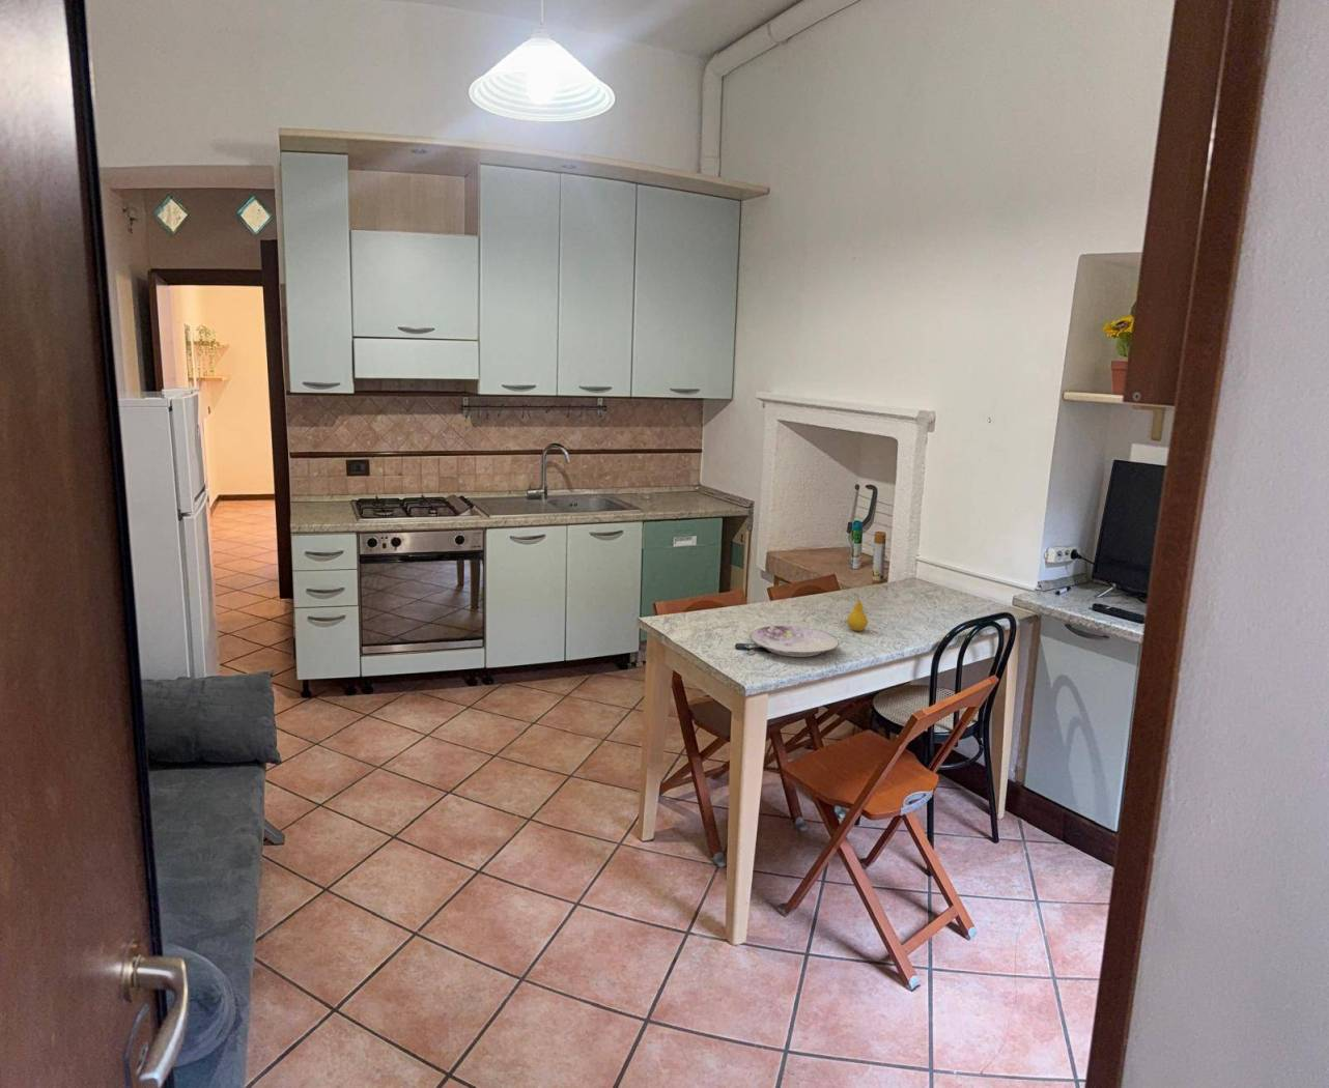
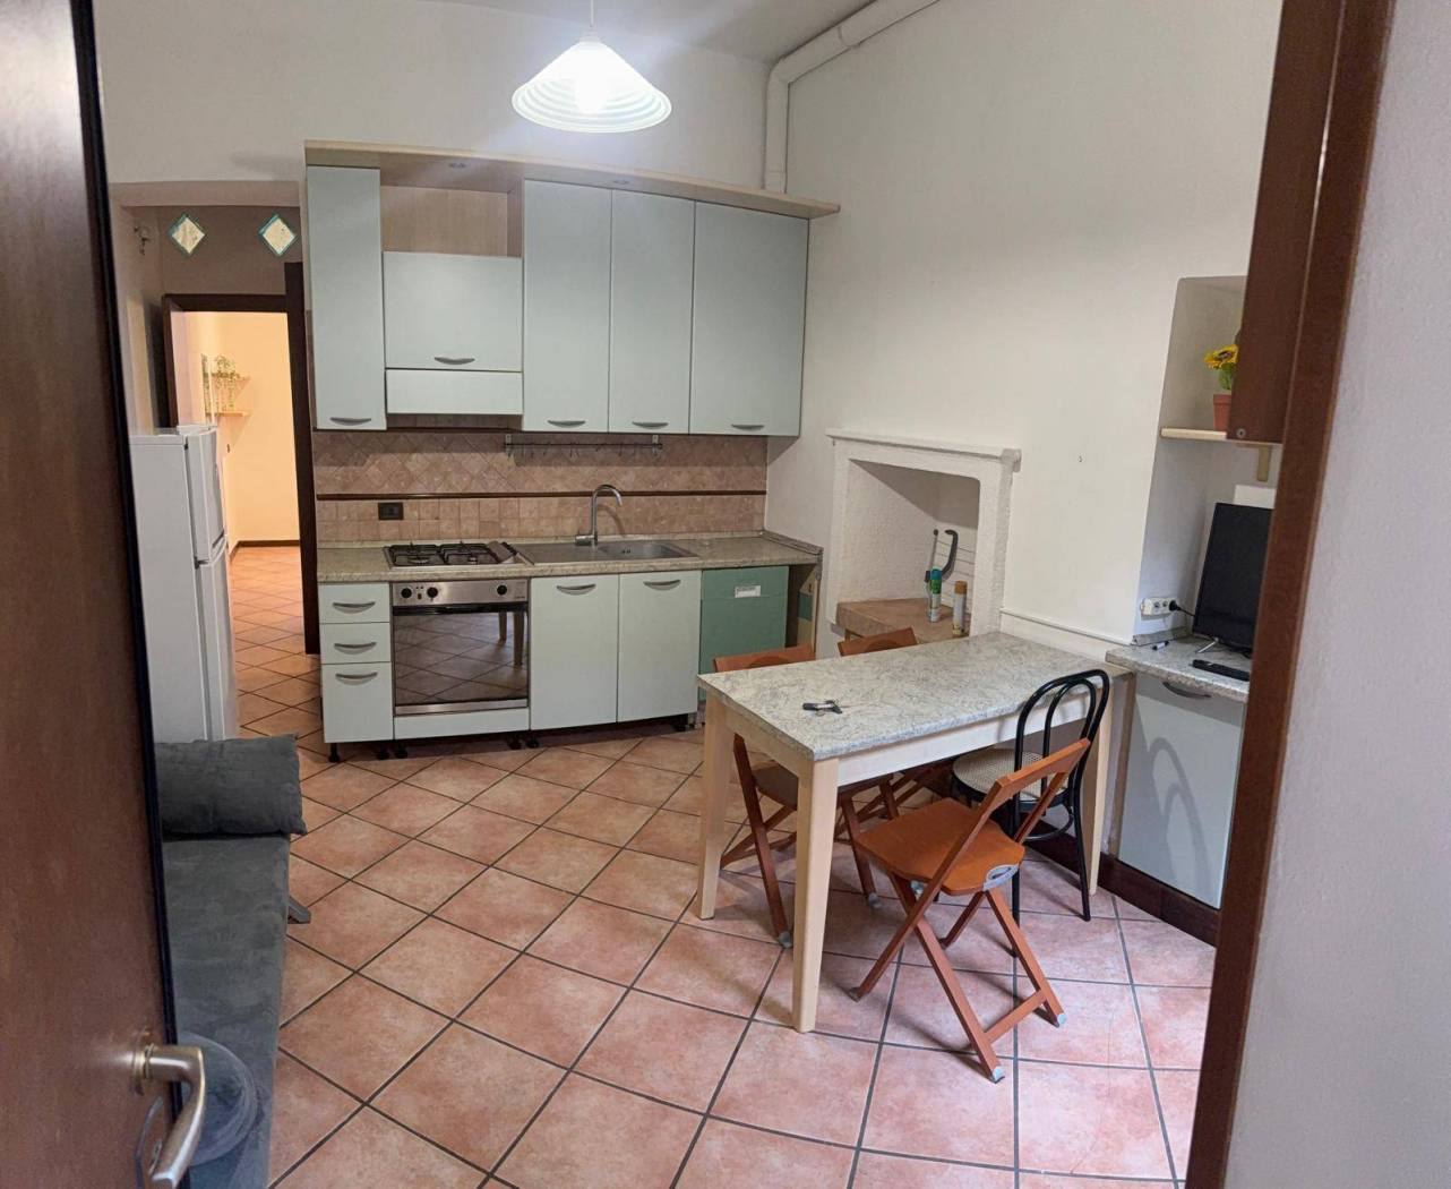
- plate (793, 642)
- fruit (858, 611)
